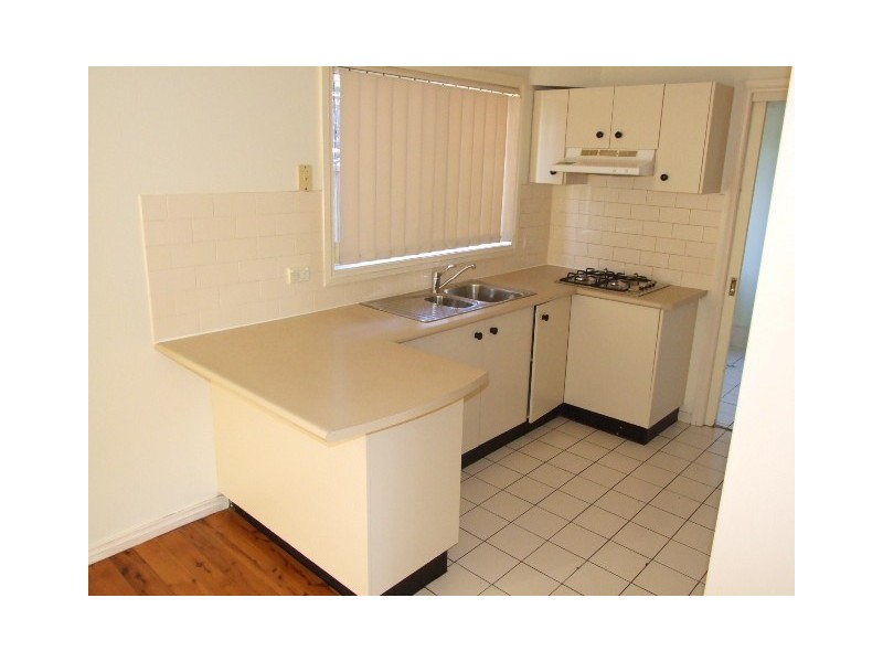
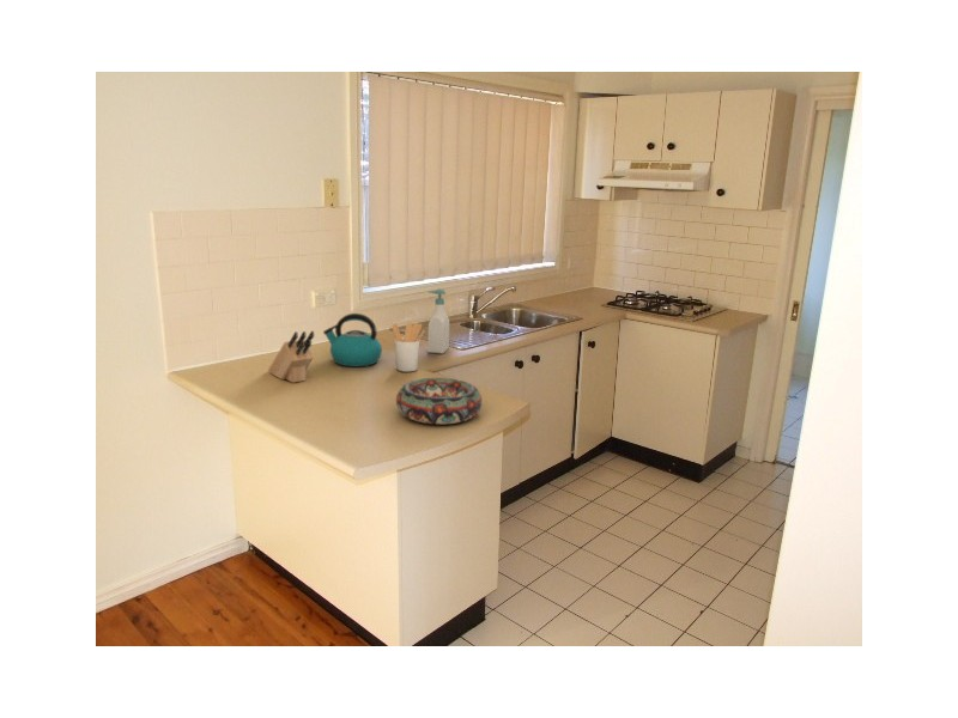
+ knife block (291, 352)
+ kettle (352, 337)
+ soap bottle (437, 320)
+ utensil holder (408, 345)
+ decorative bowl (438, 400)
